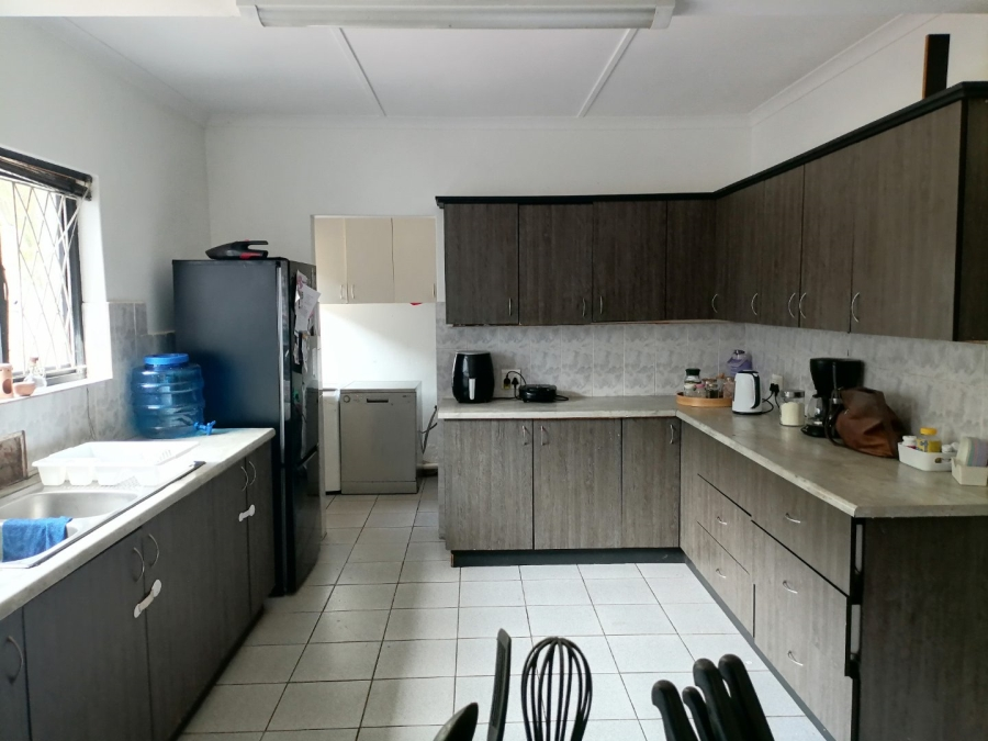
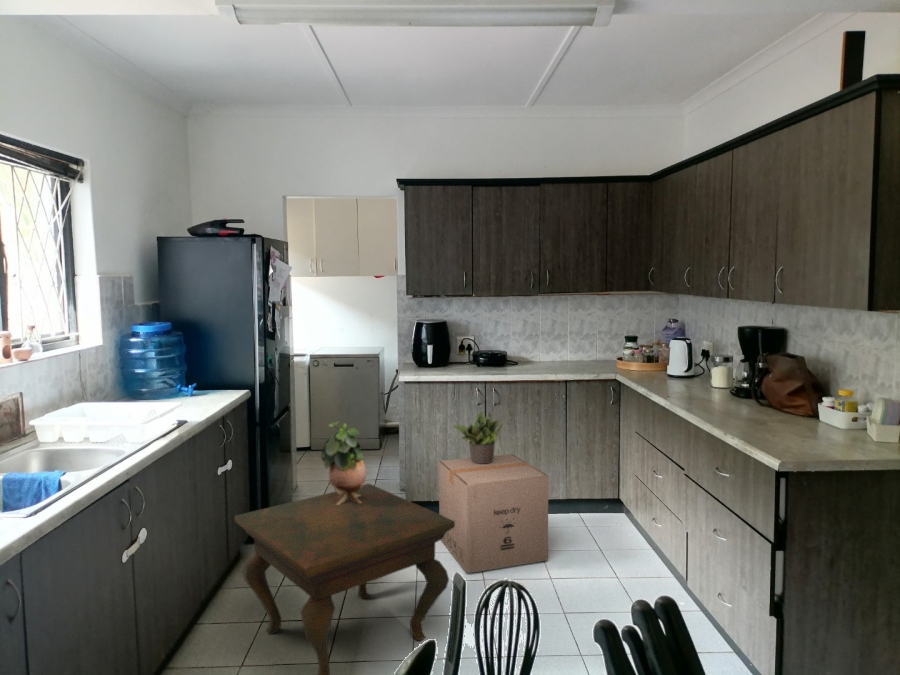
+ side table (344, 576)
+ potted plant (343, 460)
+ potted plant (475, 435)
+ cardboard box (491, 508)
